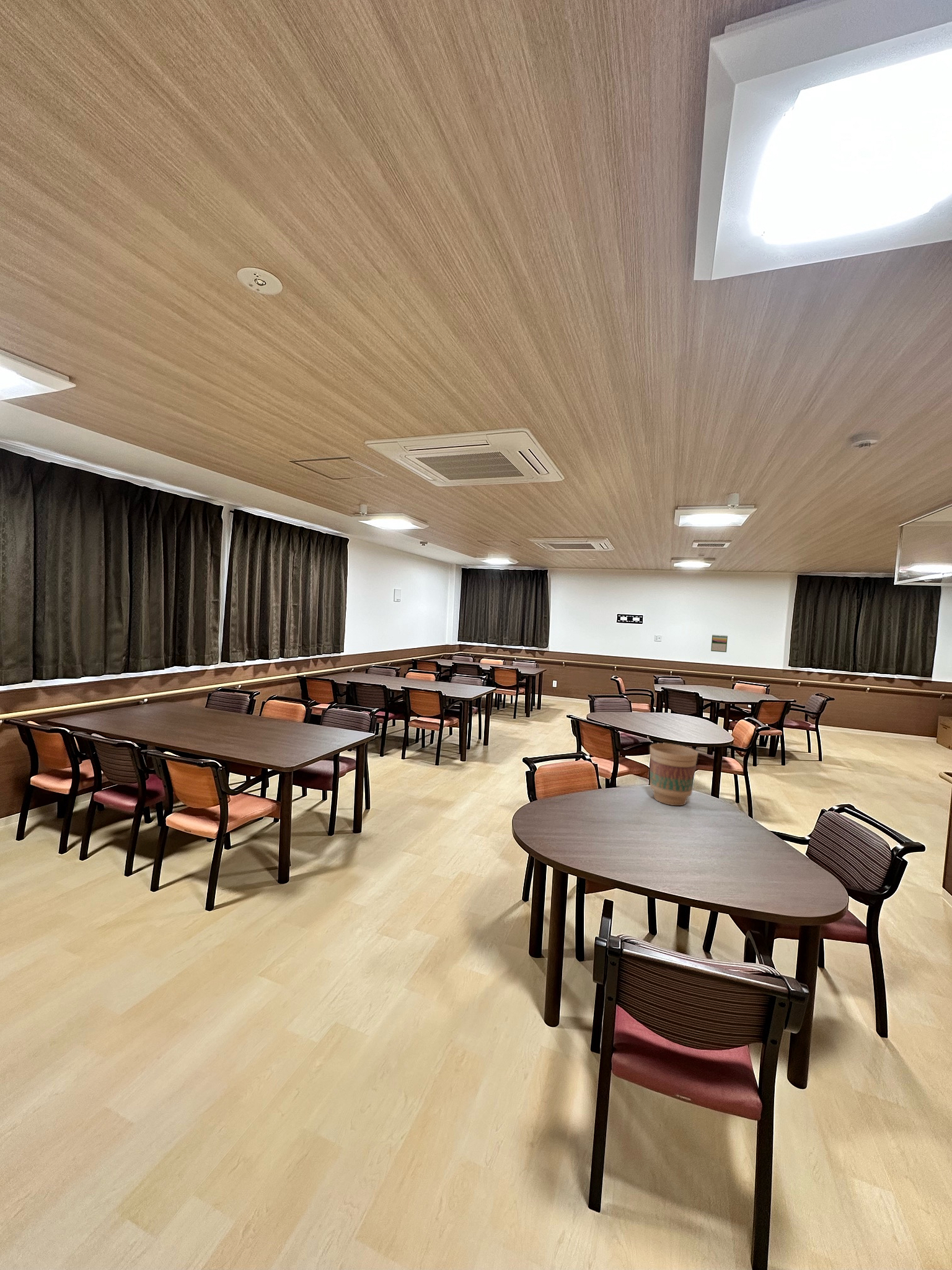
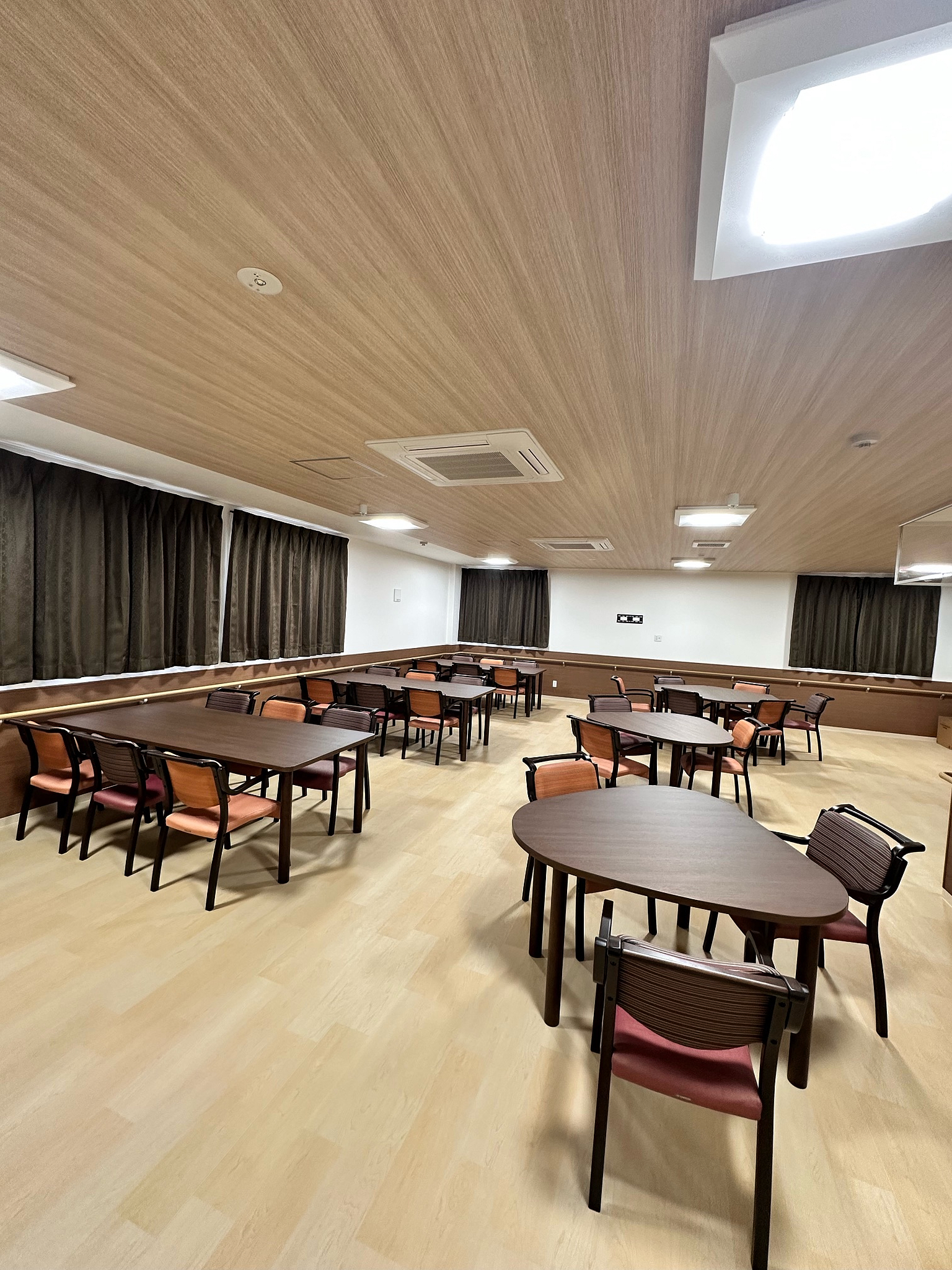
- flower pot (671, 775)
- calendar (719, 643)
